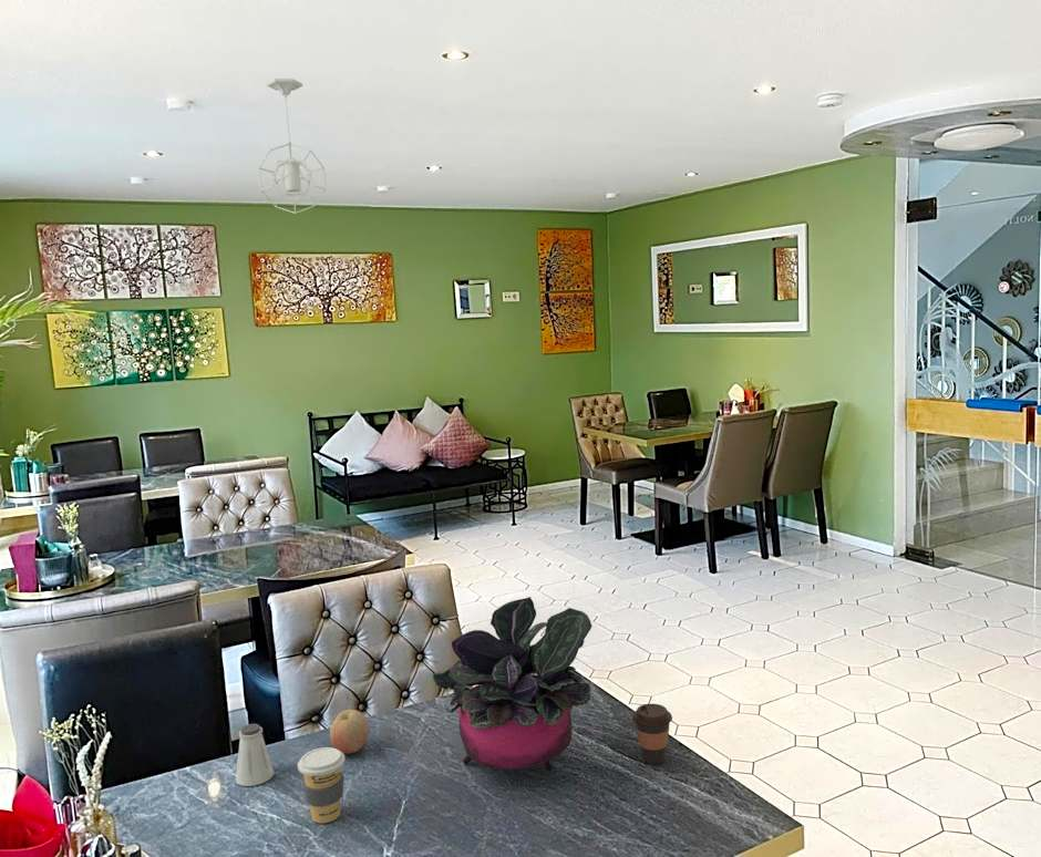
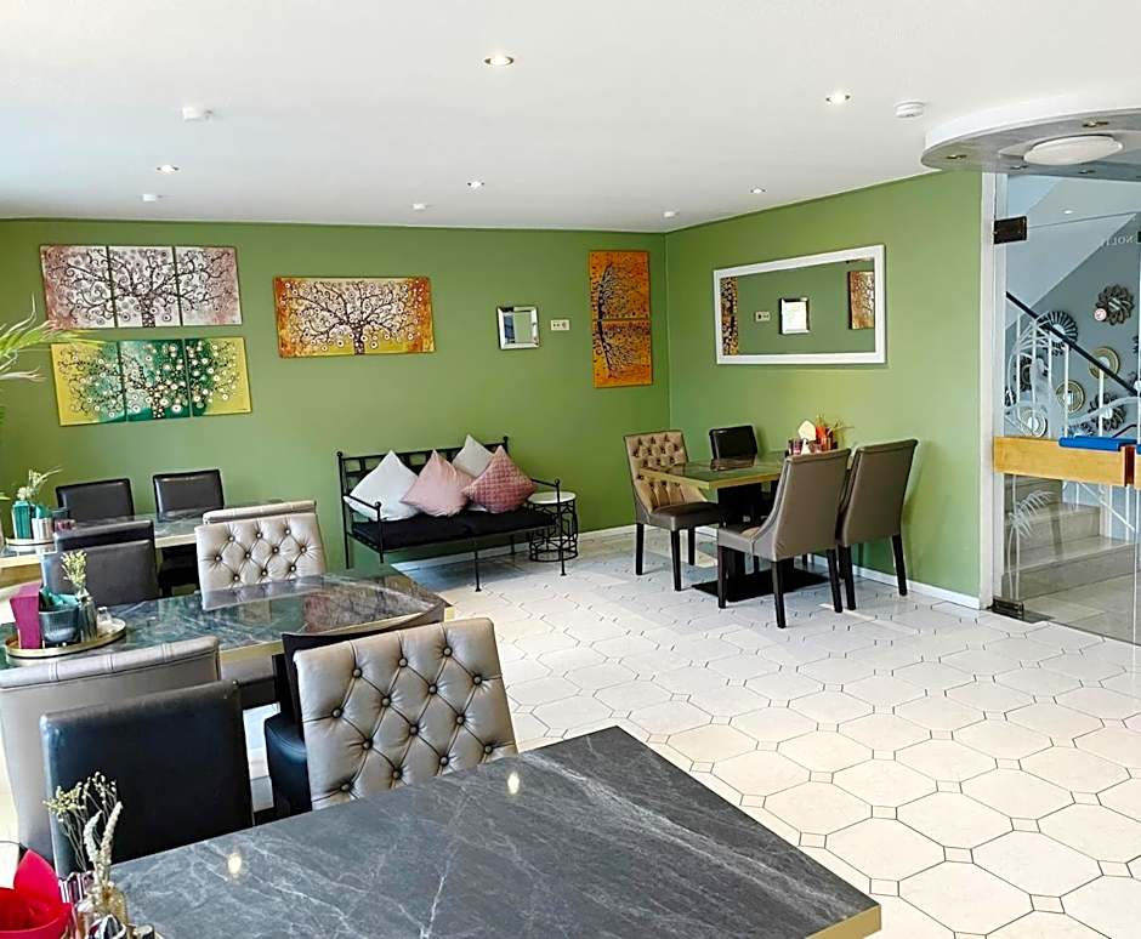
- pendant light (289, 148)
- saltshaker (252, 752)
- coffee cup (323, 786)
- fruit (350, 731)
- coffee cup (652, 734)
- potted plant (512, 675)
